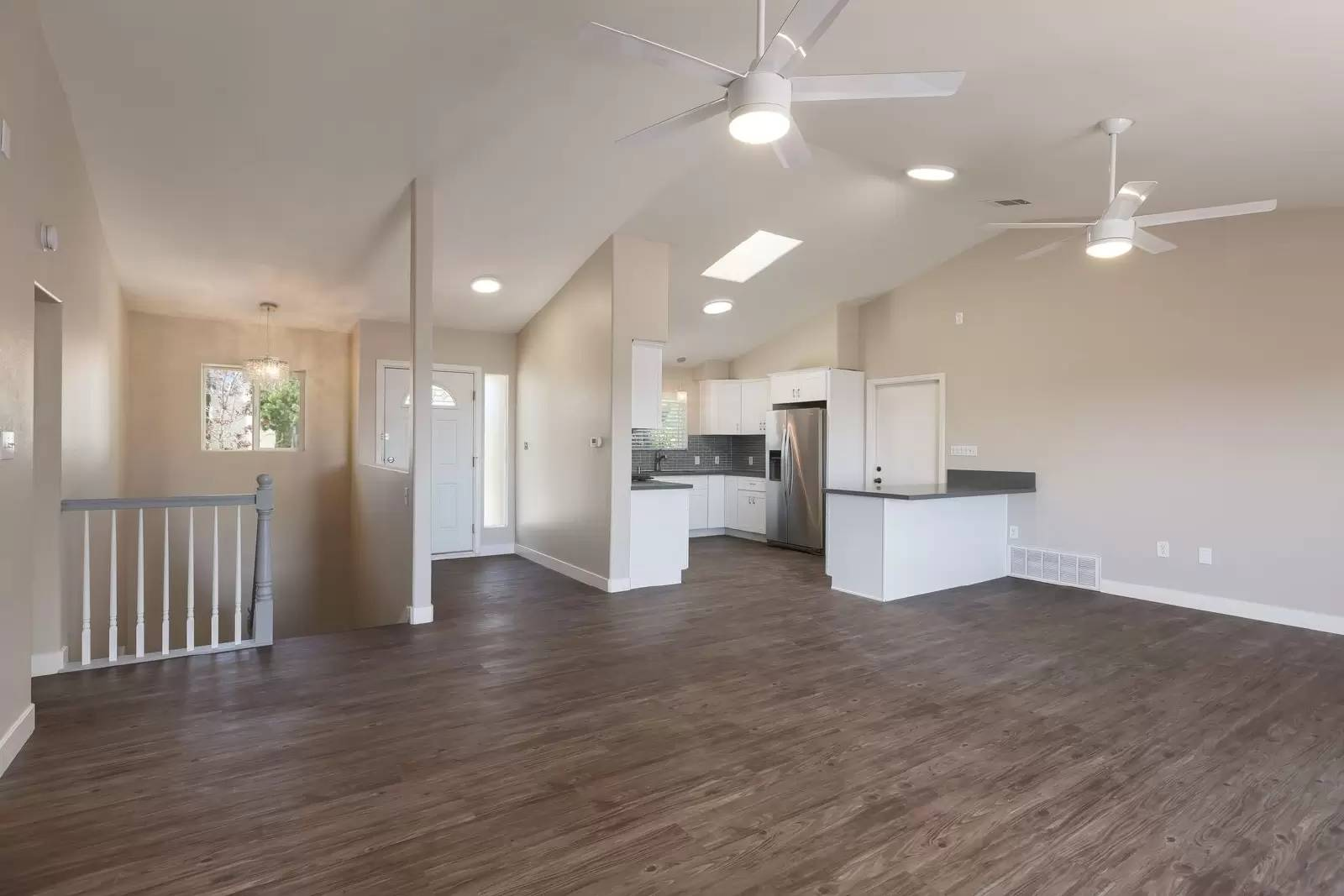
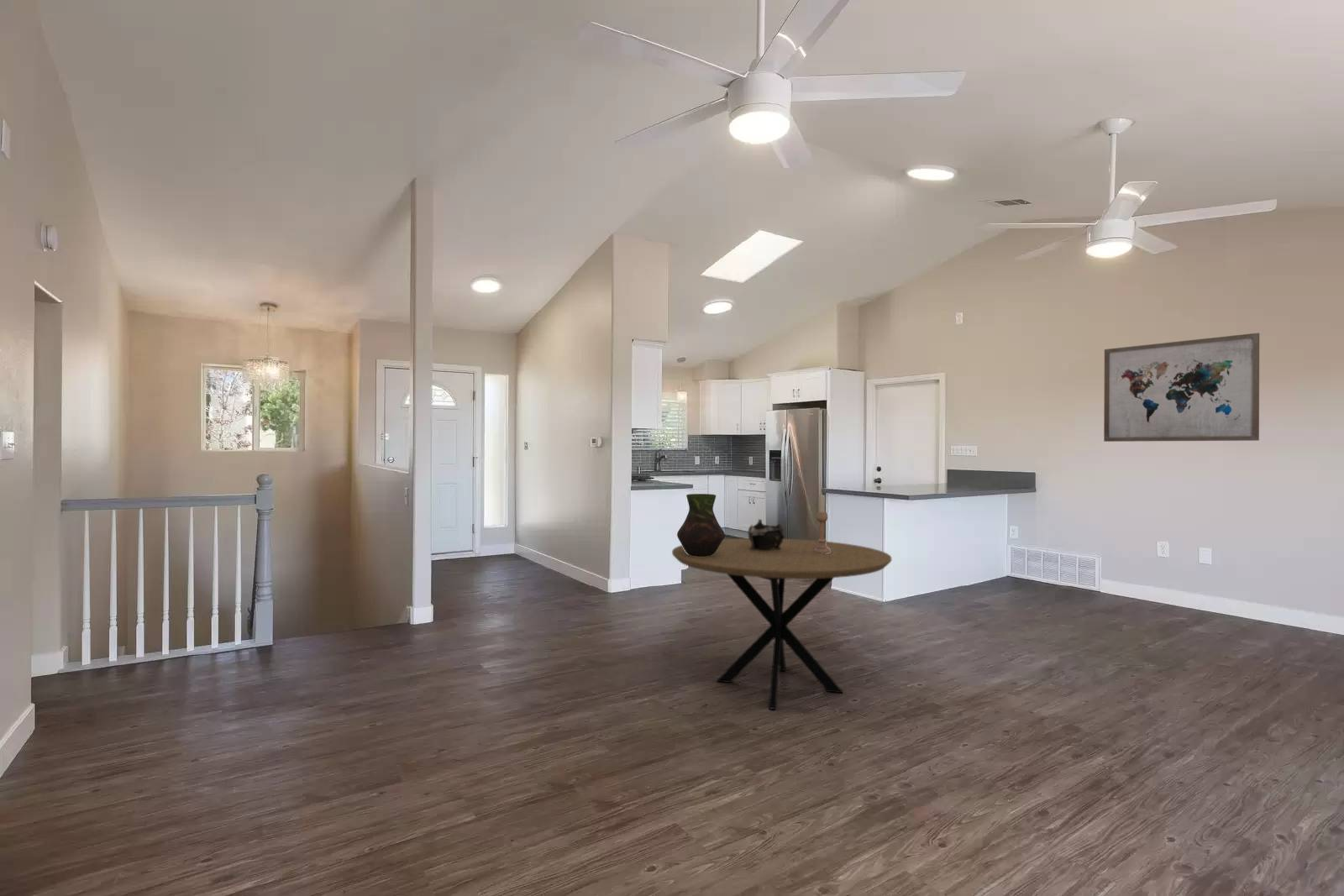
+ wall art (1175, 391)
+ dining table (779, 619)
+ candlestick (822, 522)
+ vase (701, 524)
+ decorative bowl (765, 534)
